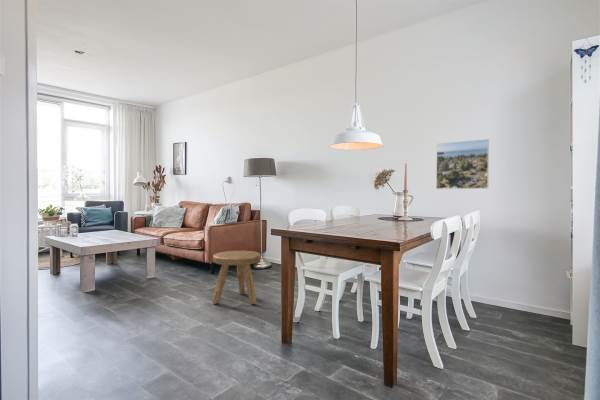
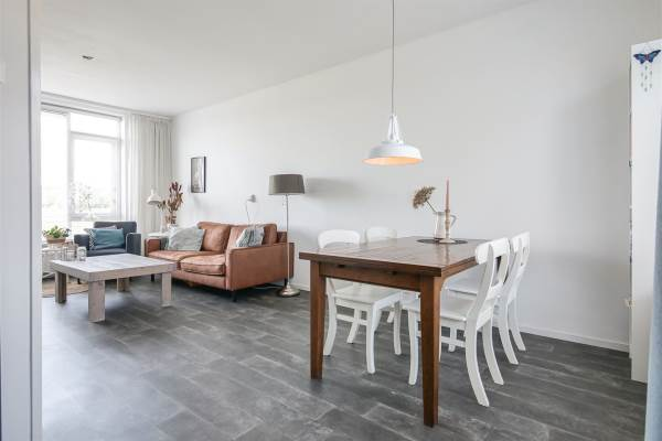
- stool (238, 277)
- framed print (461, 165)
